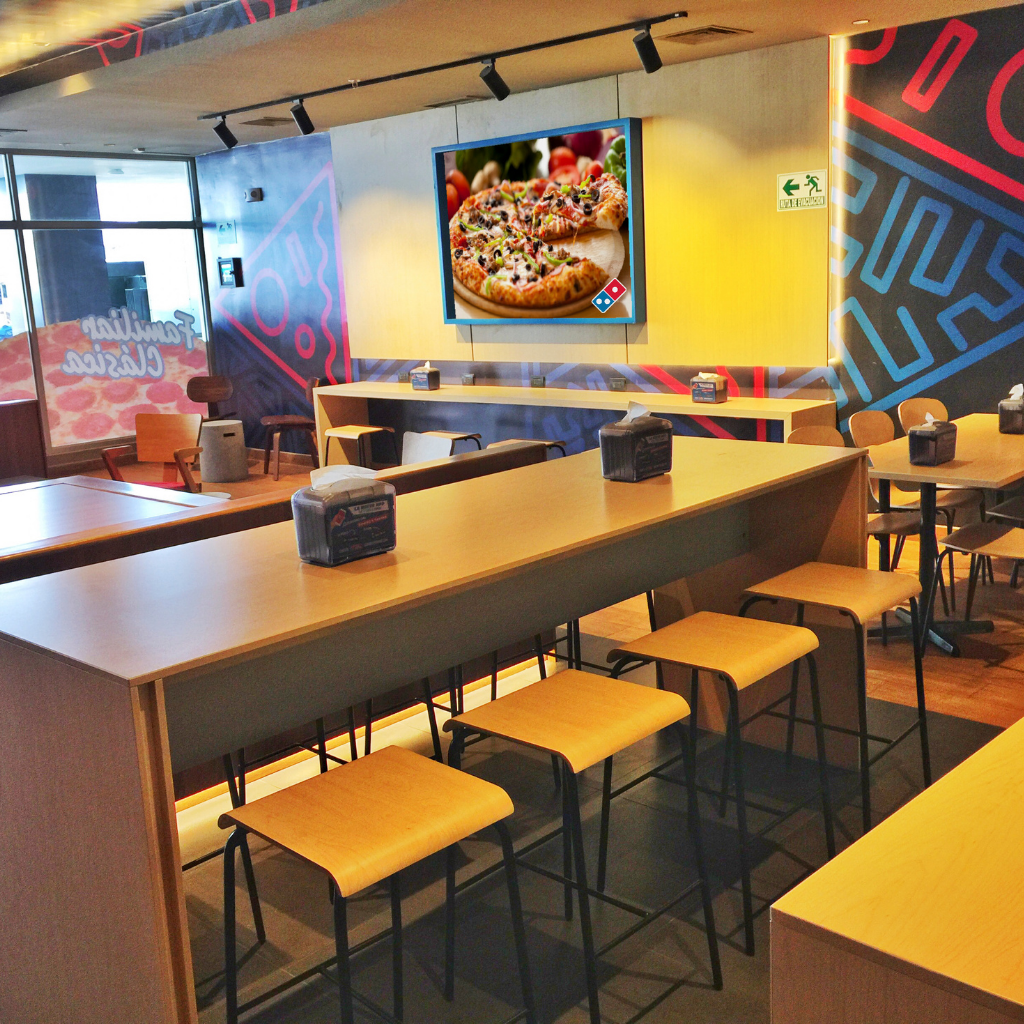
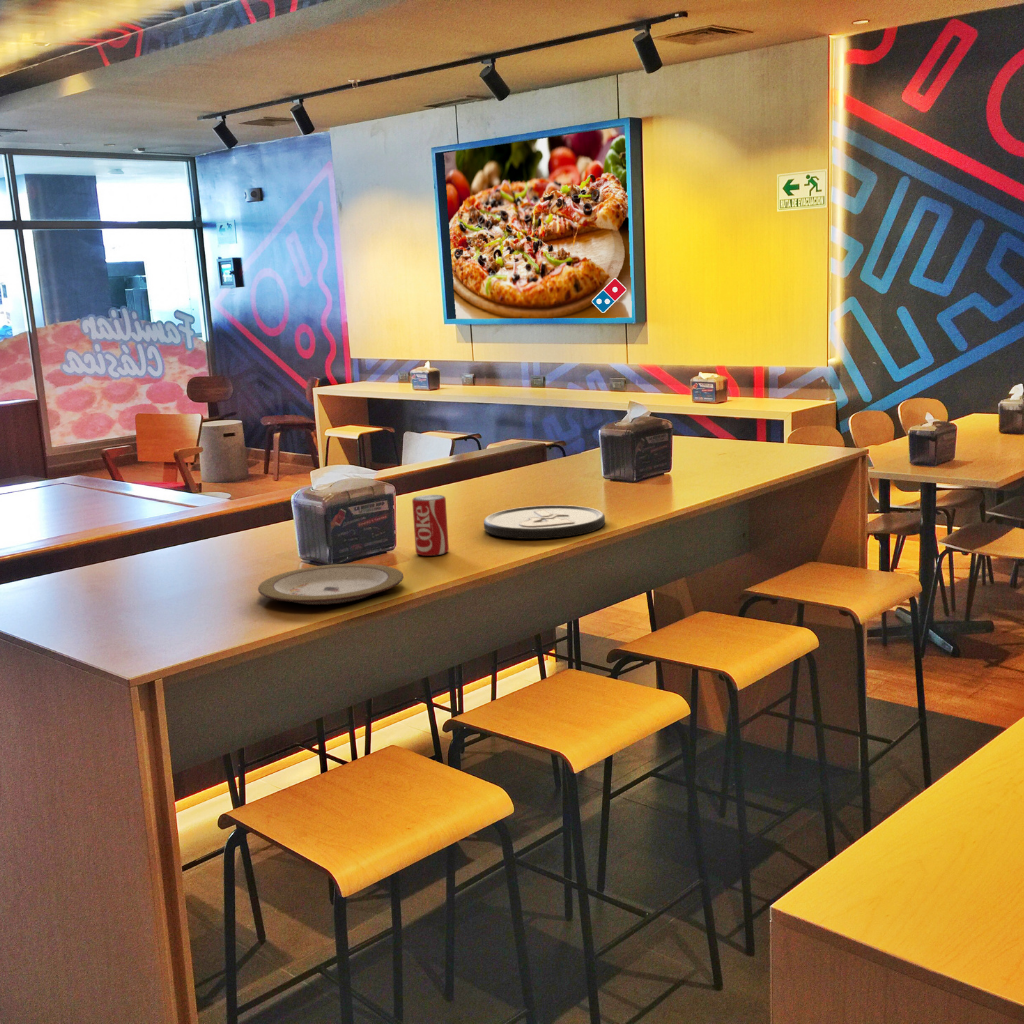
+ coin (544, 521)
+ beverage can (430, 524)
+ plate (331, 586)
